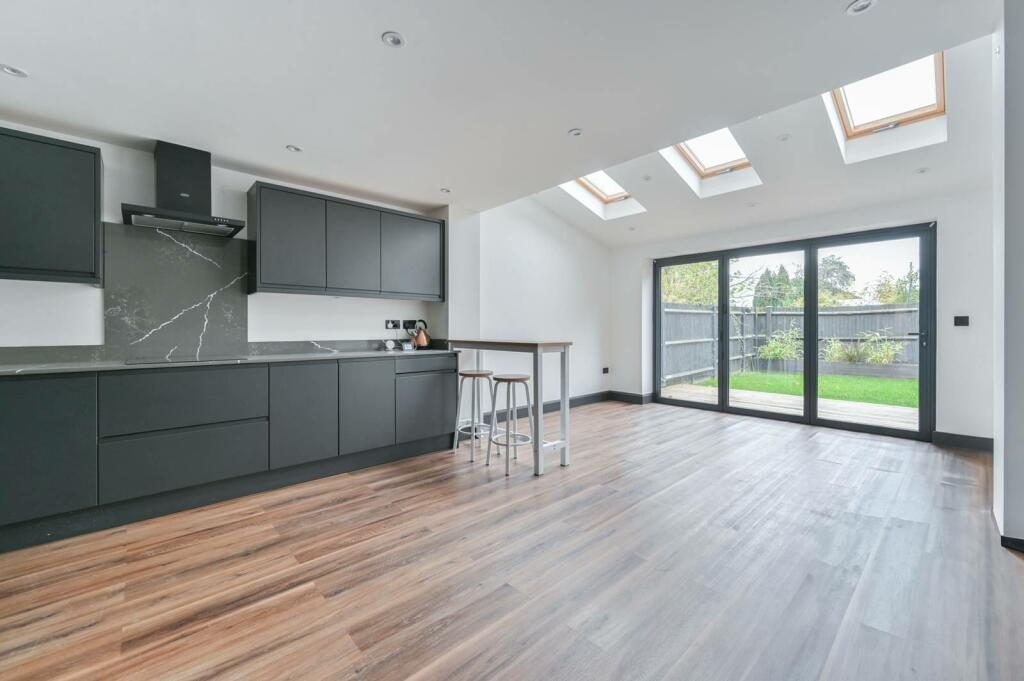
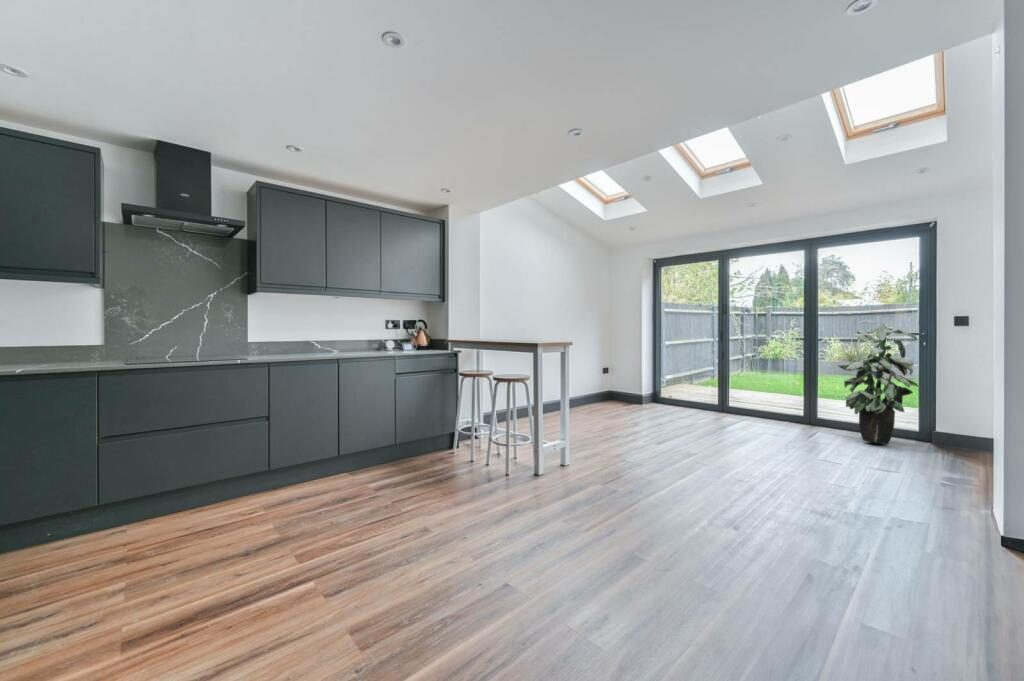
+ indoor plant (874, 382)
